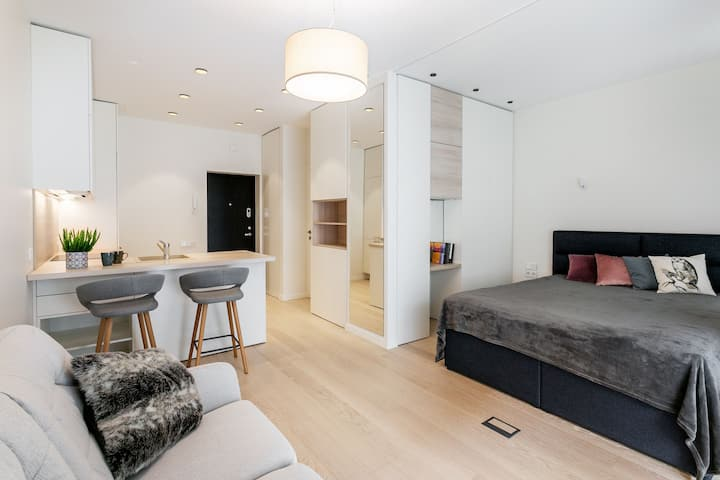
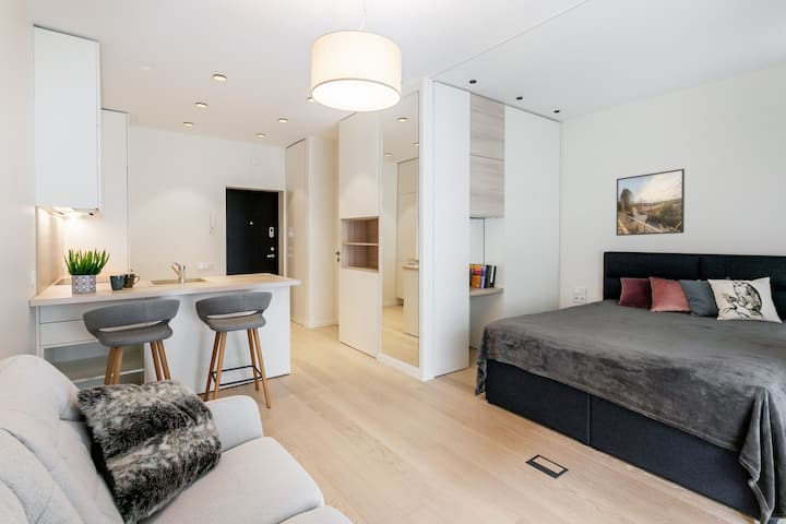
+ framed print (647, 204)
